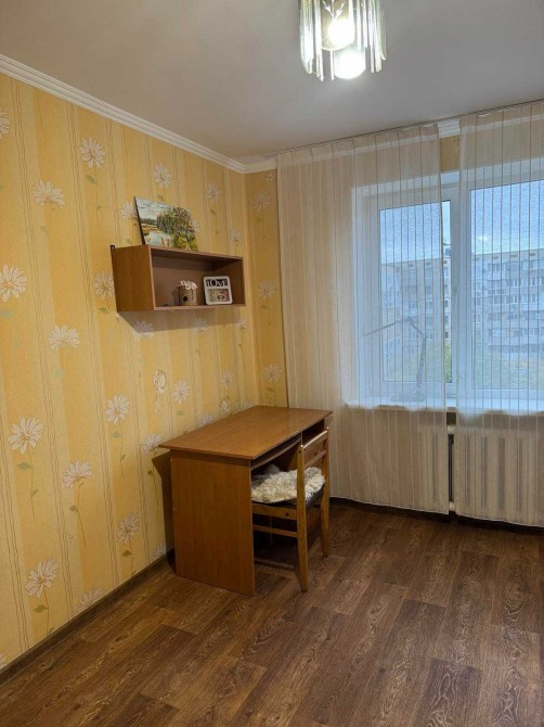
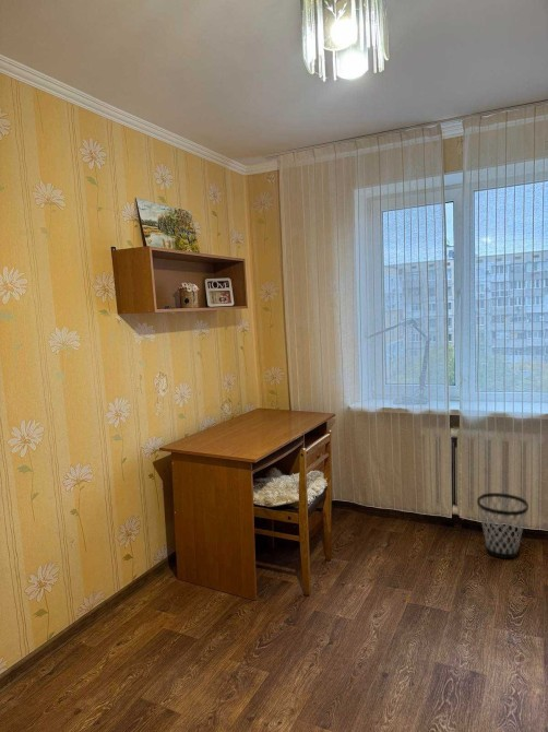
+ wastebasket (502, 526)
